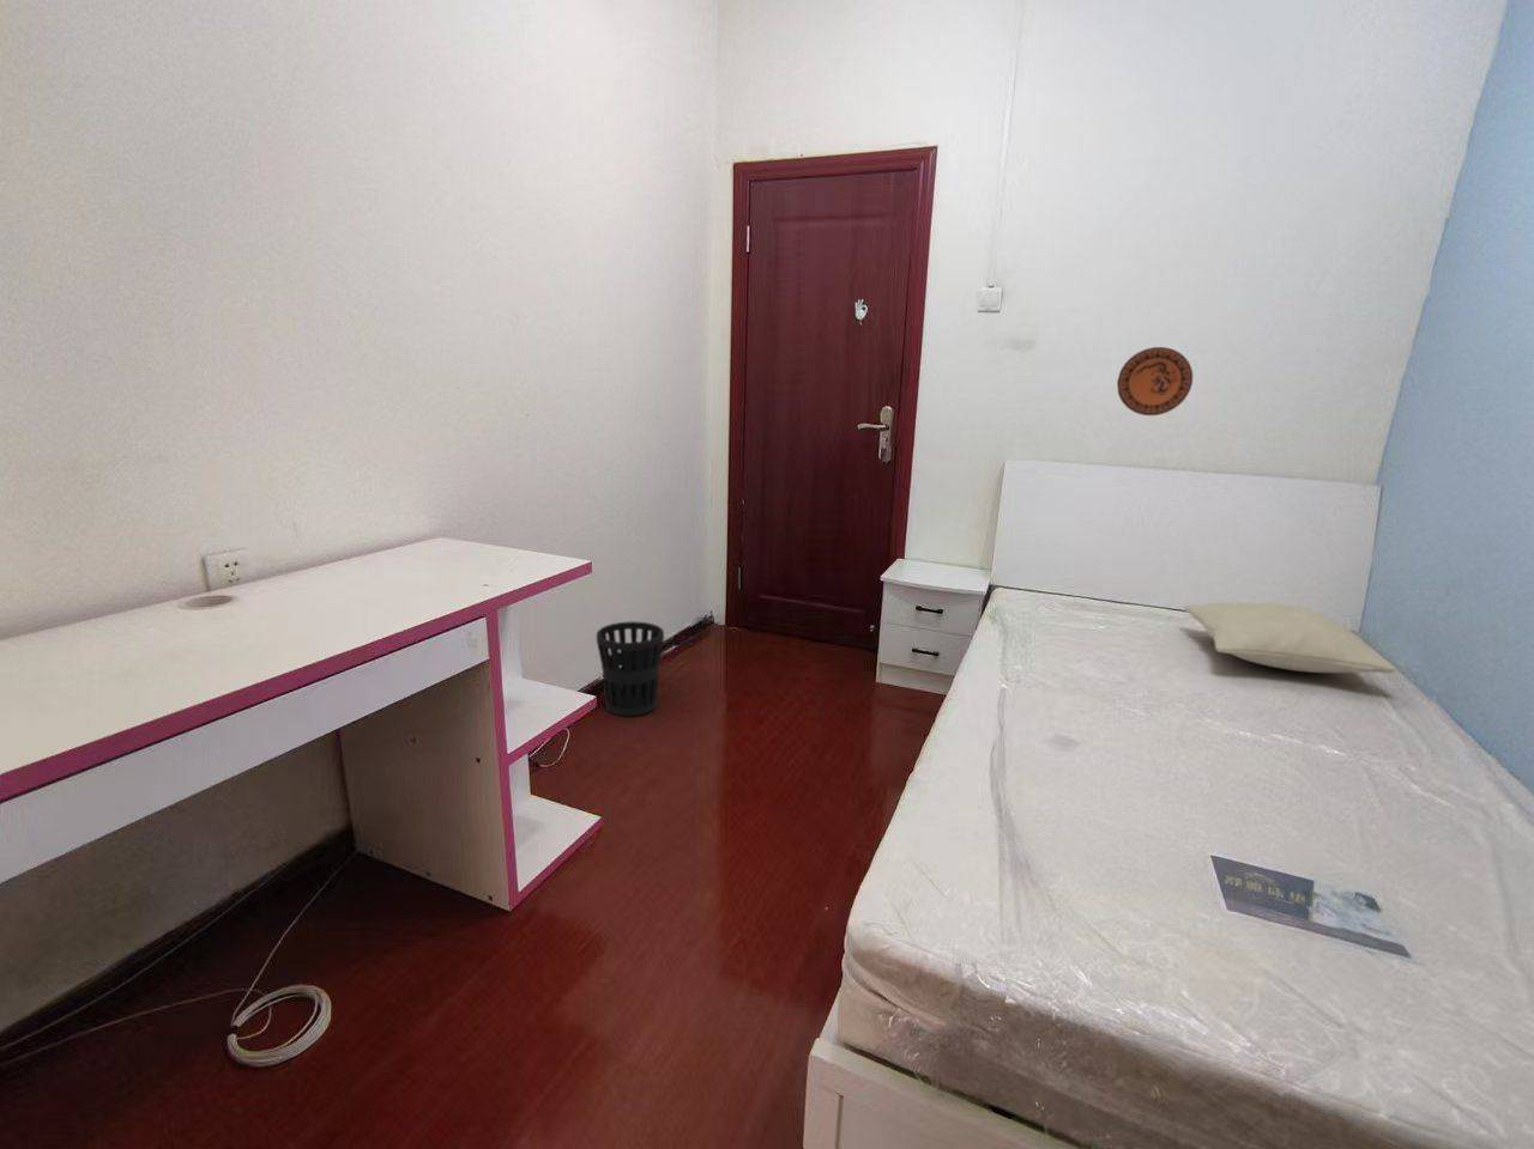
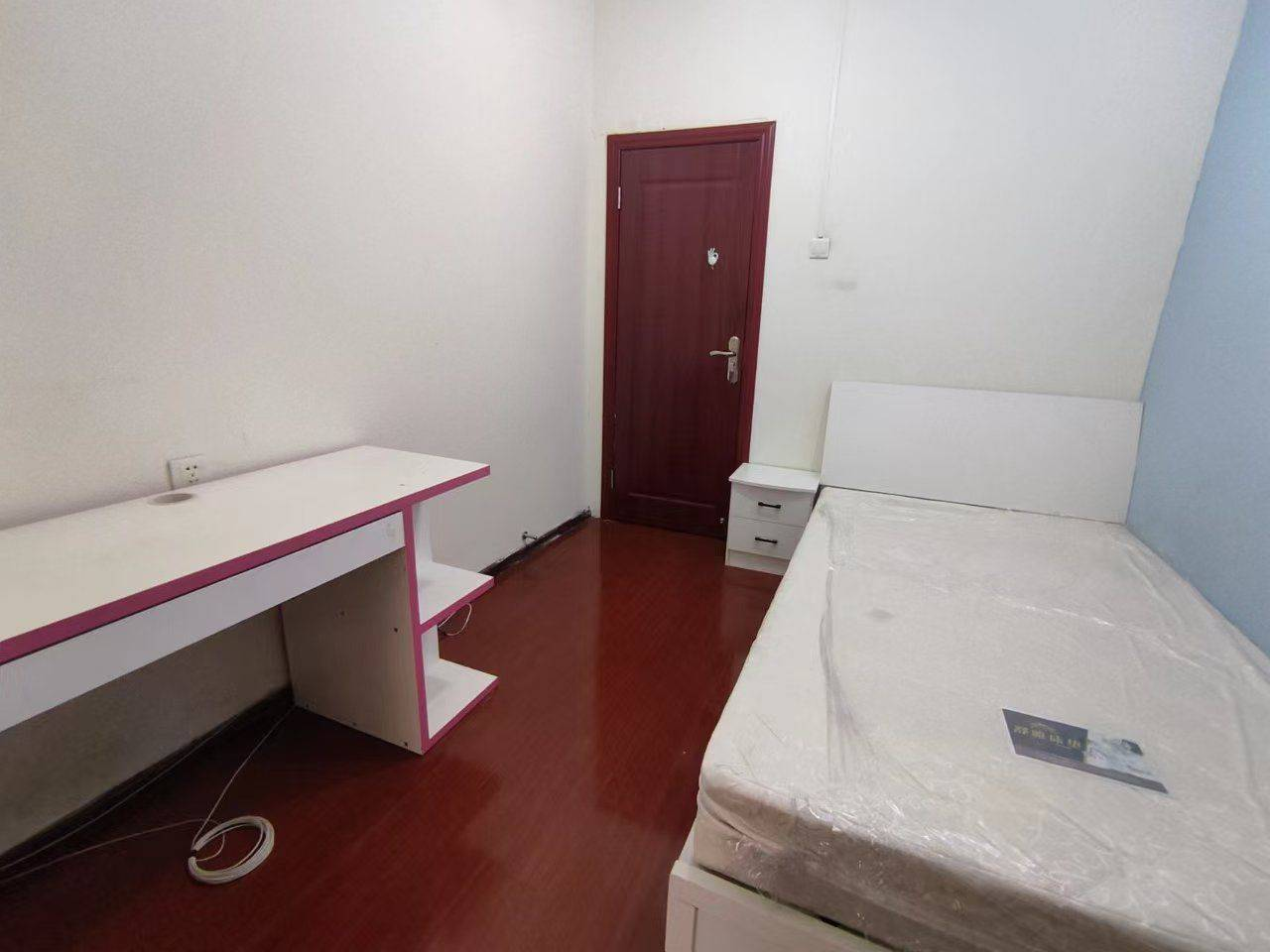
- pillow (1277, 636)
- decorative plate (1154, 380)
- wastebasket (632, 667)
